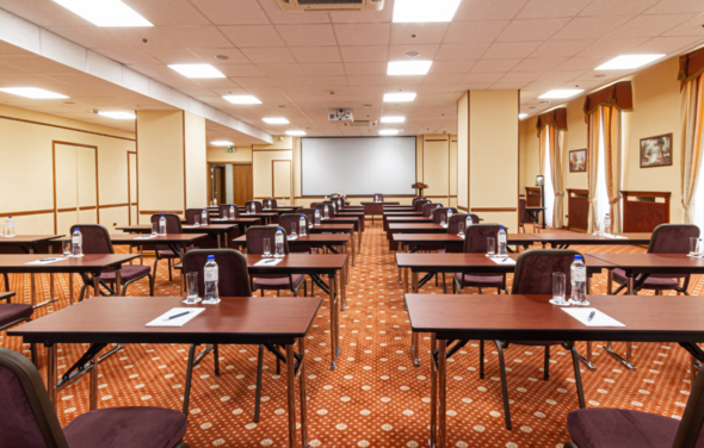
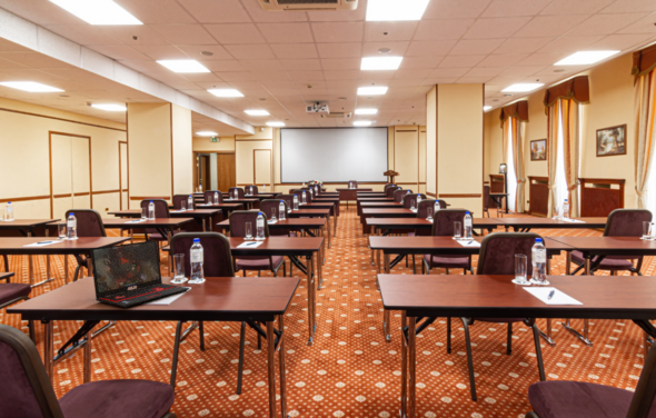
+ laptop (141, 270)
